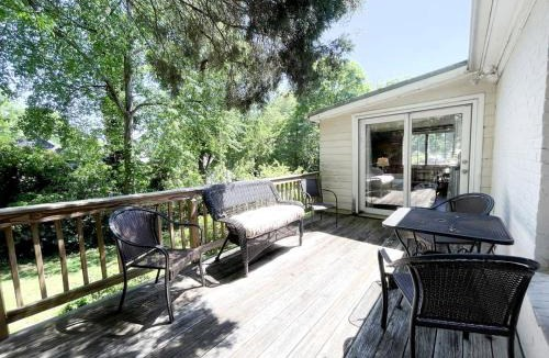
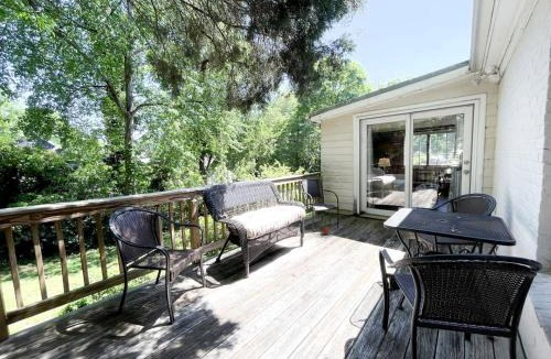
+ potted plant (325, 222)
